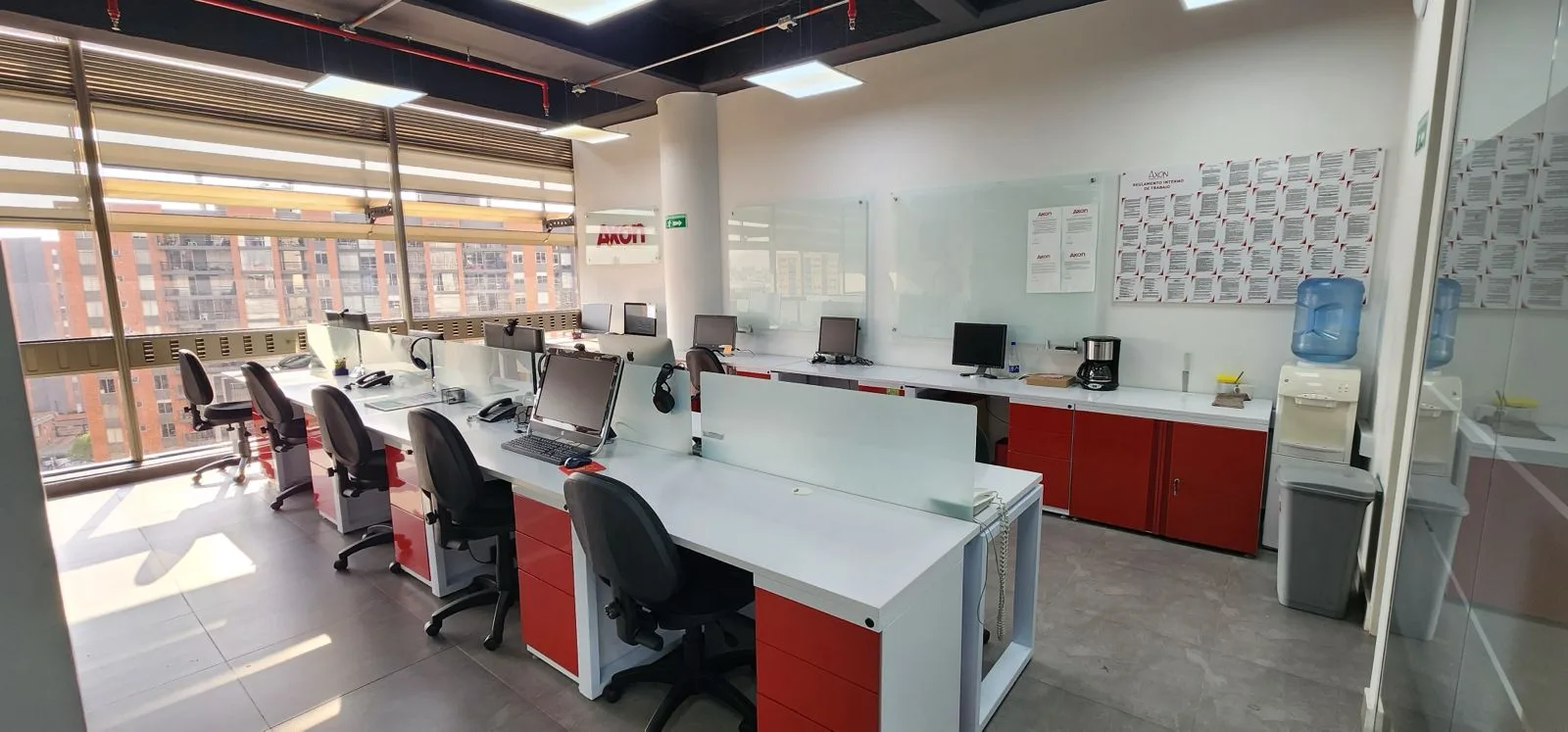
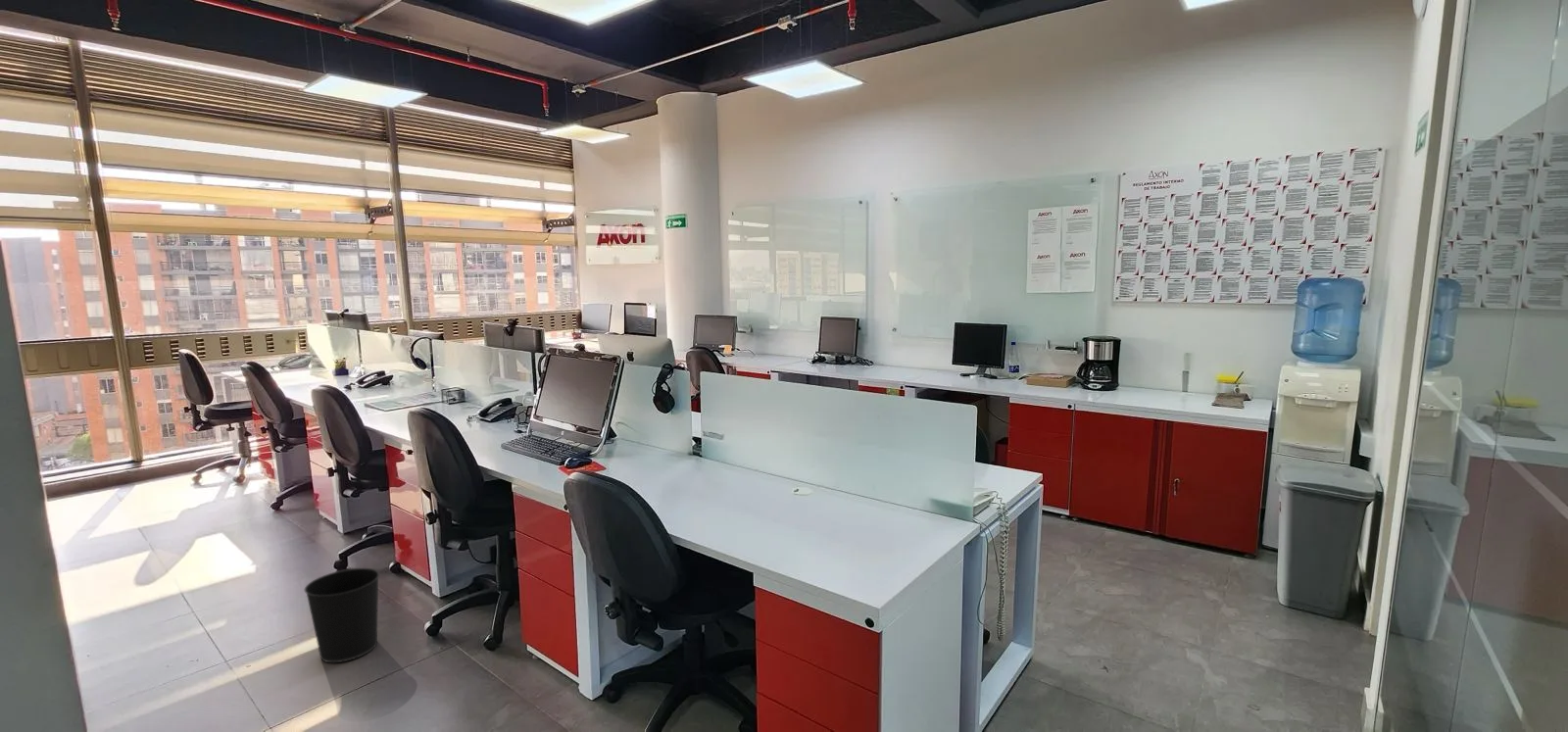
+ wastebasket (346, 615)
